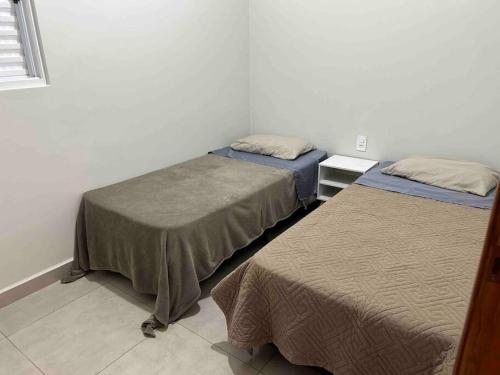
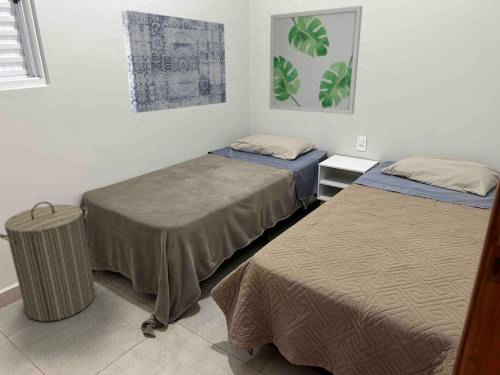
+ laundry hamper (52, 253)
+ wall art (310, 63)
+ wall art (181, 64)
